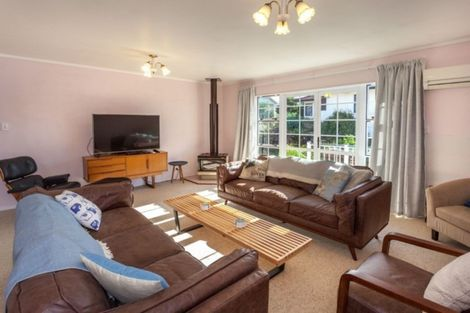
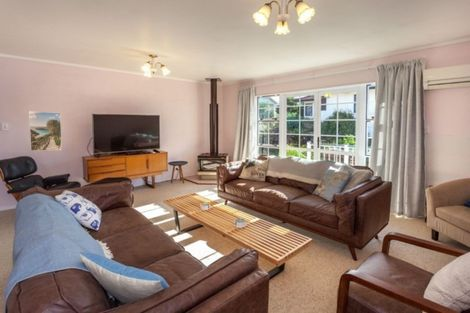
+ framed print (45, 131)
